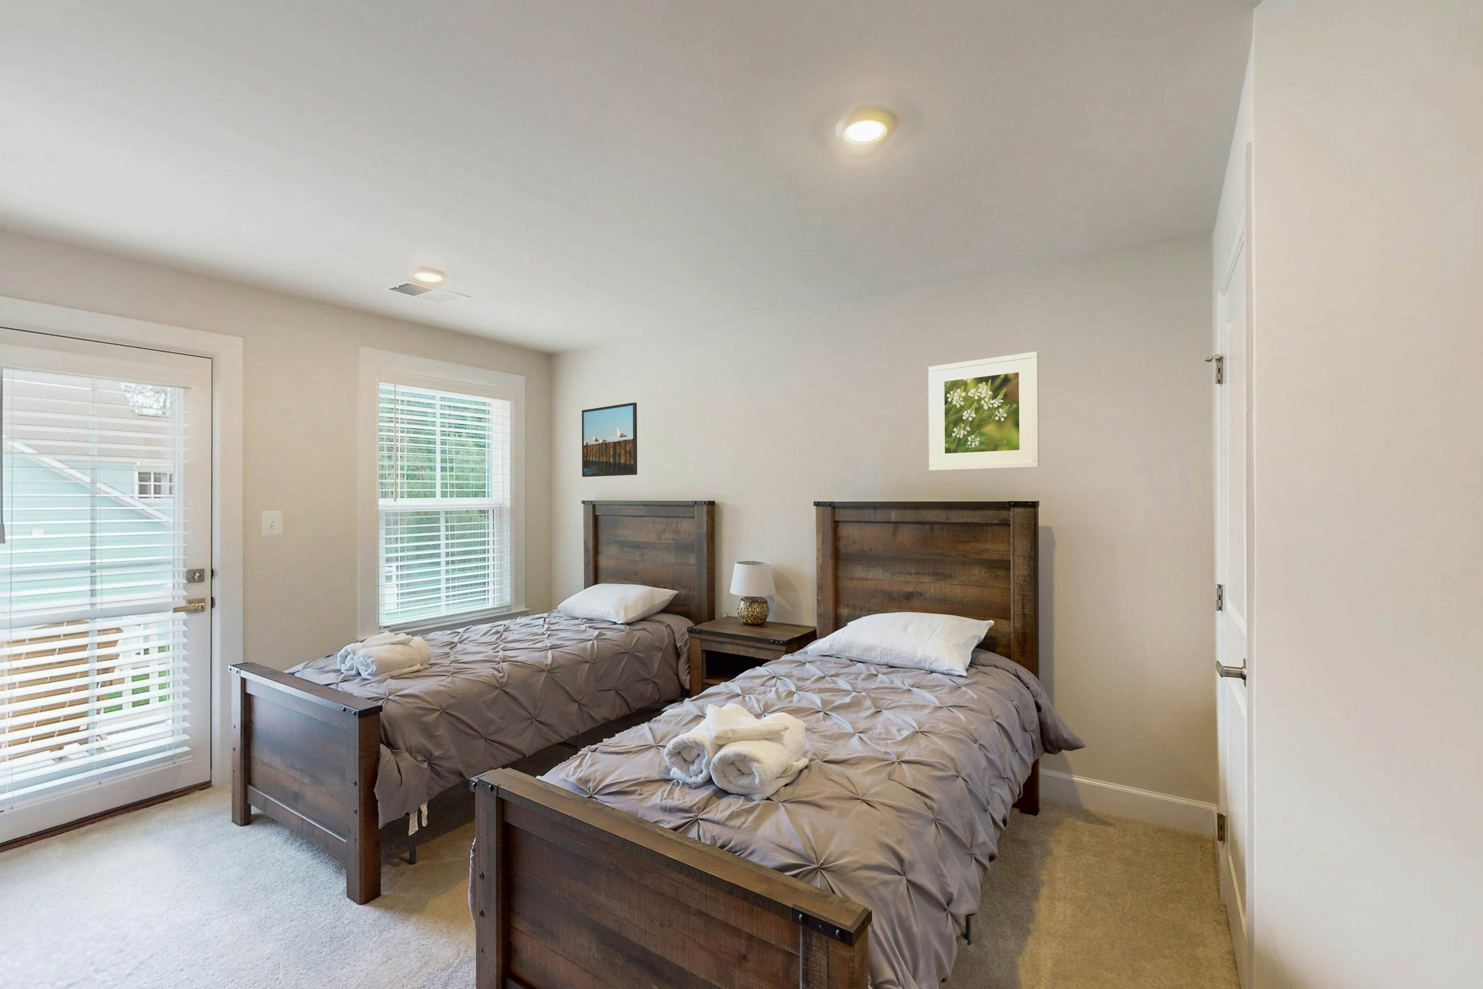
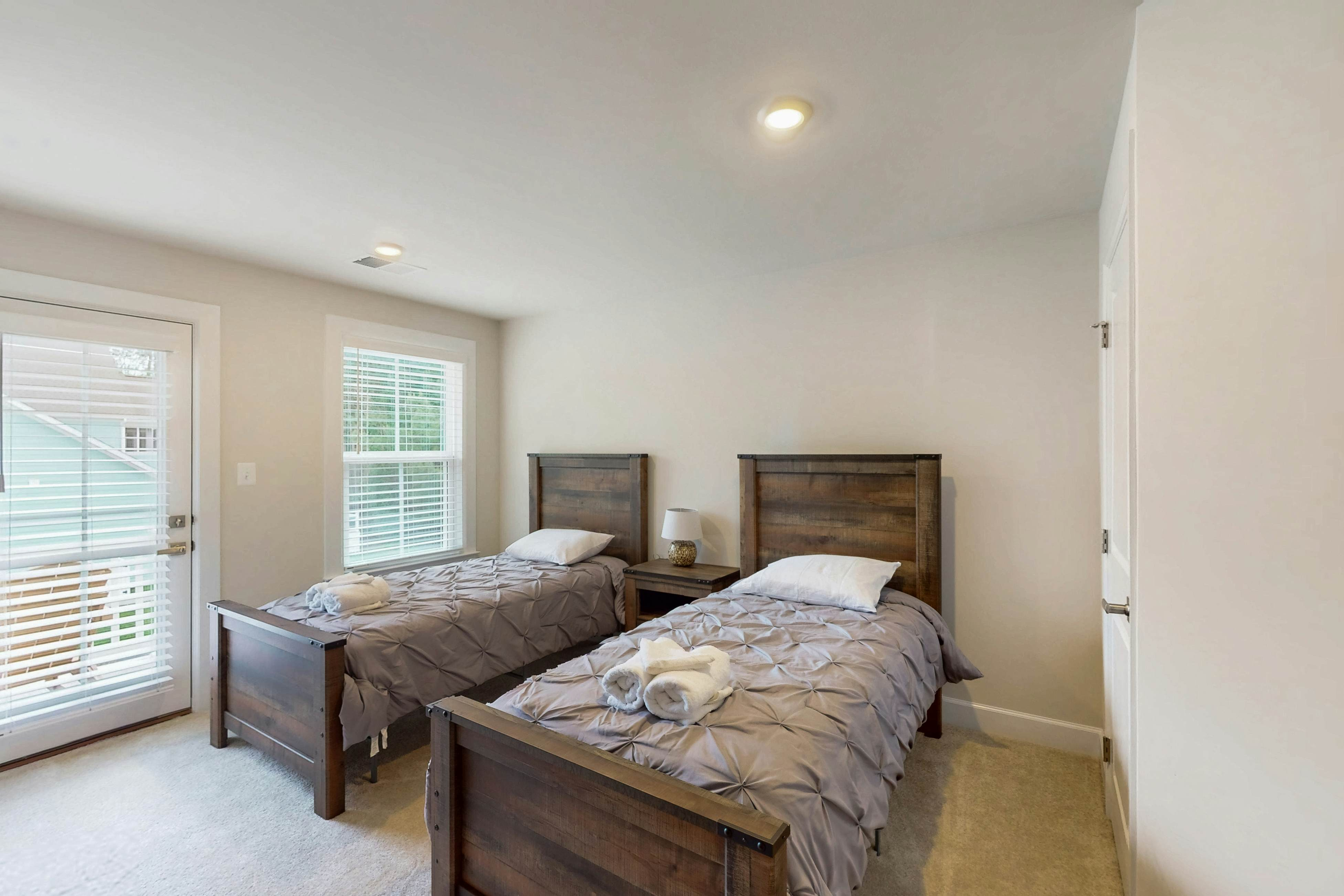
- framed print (608, 440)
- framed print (981, 414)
